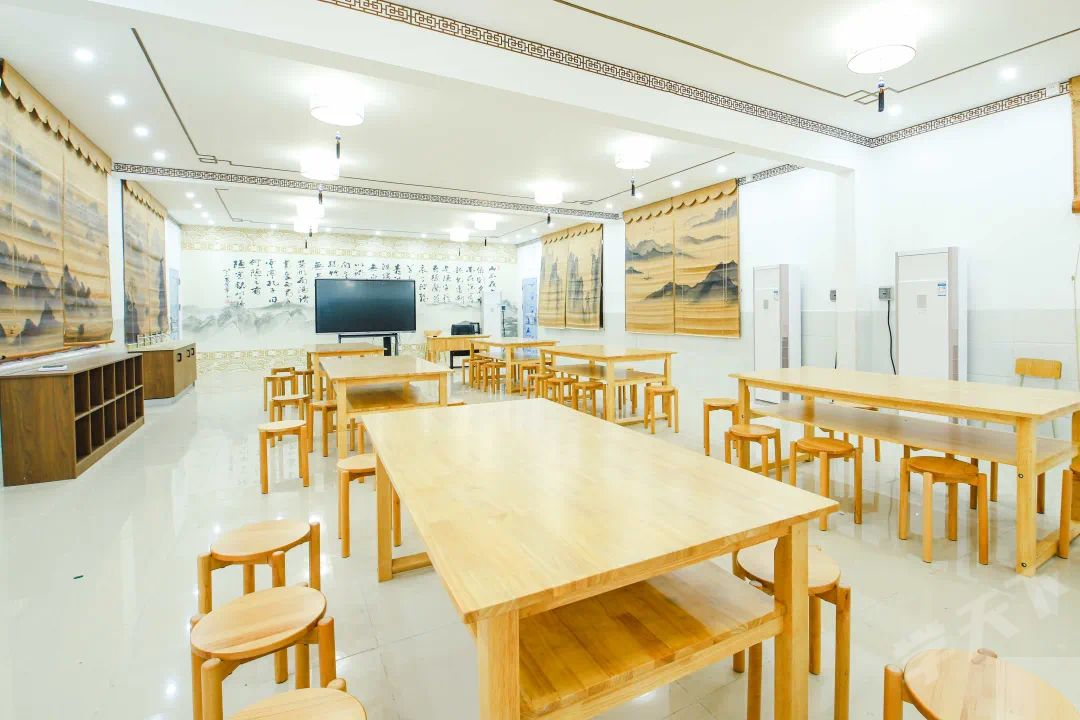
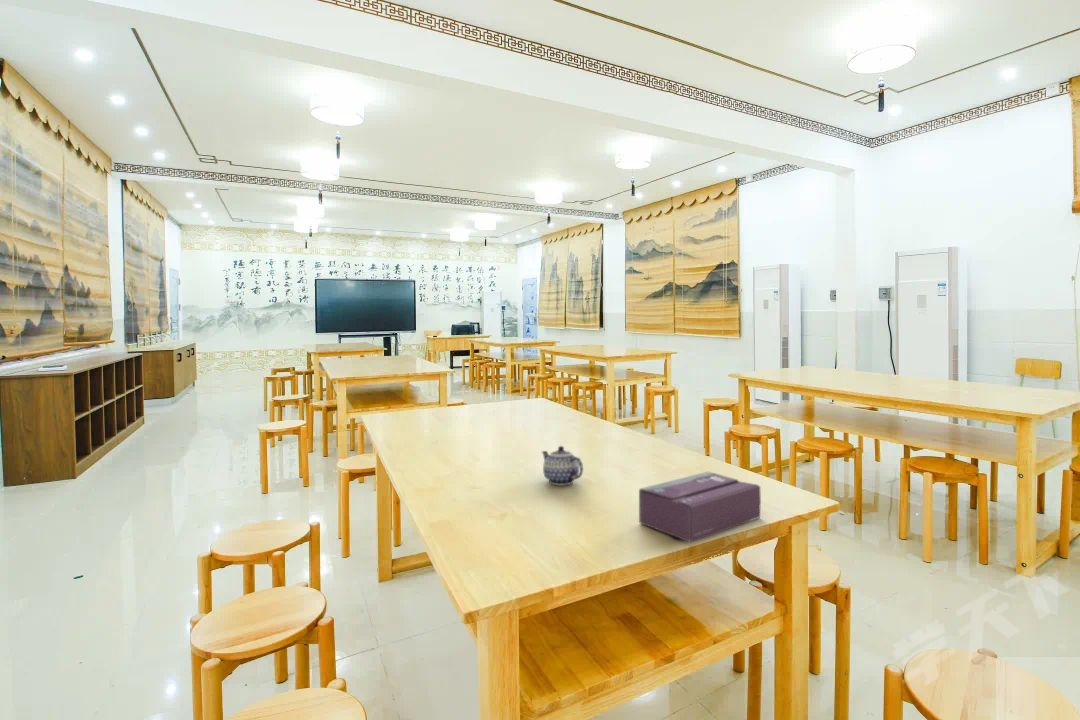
+ tissue box (700, 503)
+ teapot (561, 464)
